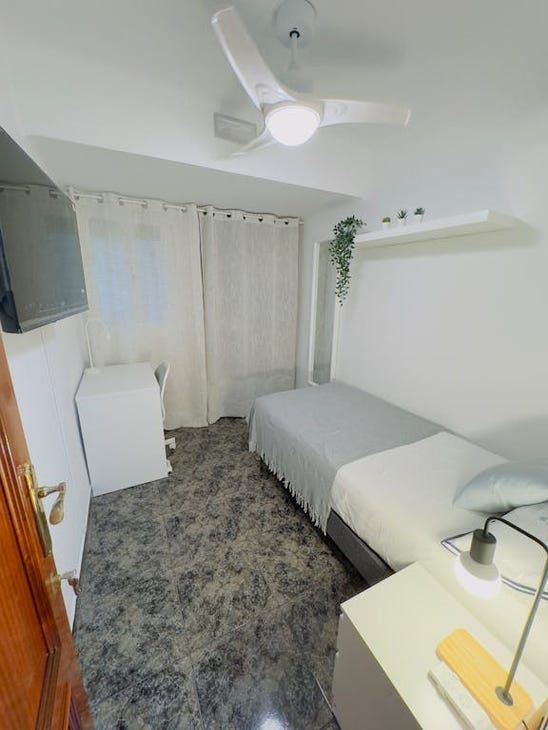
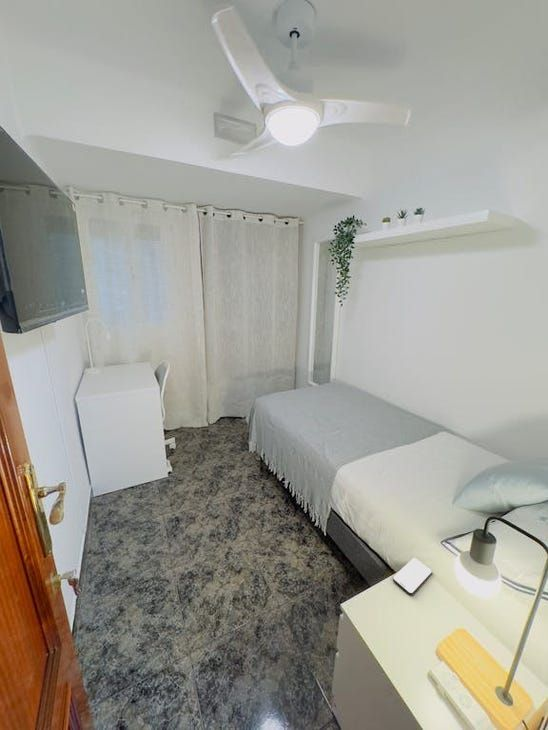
+ smartphone (412, 575)
